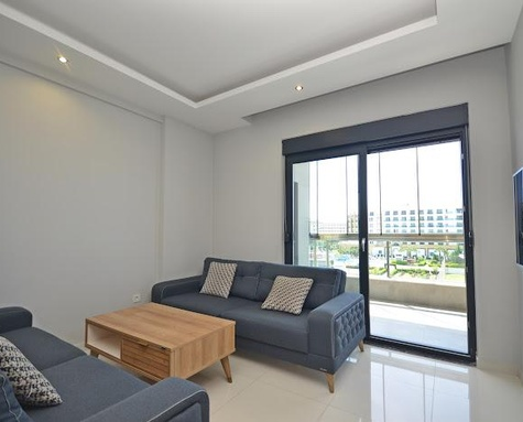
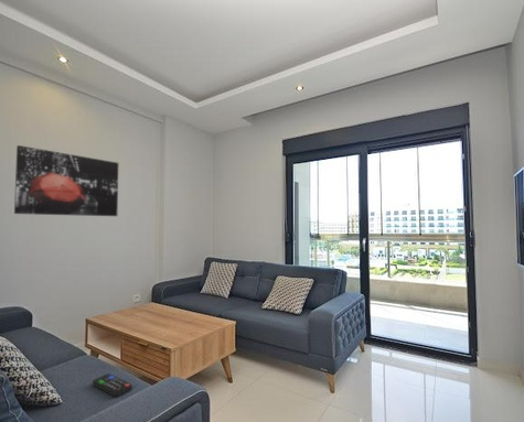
+ wall art (73, 185)
+ remote control (111, 383)
